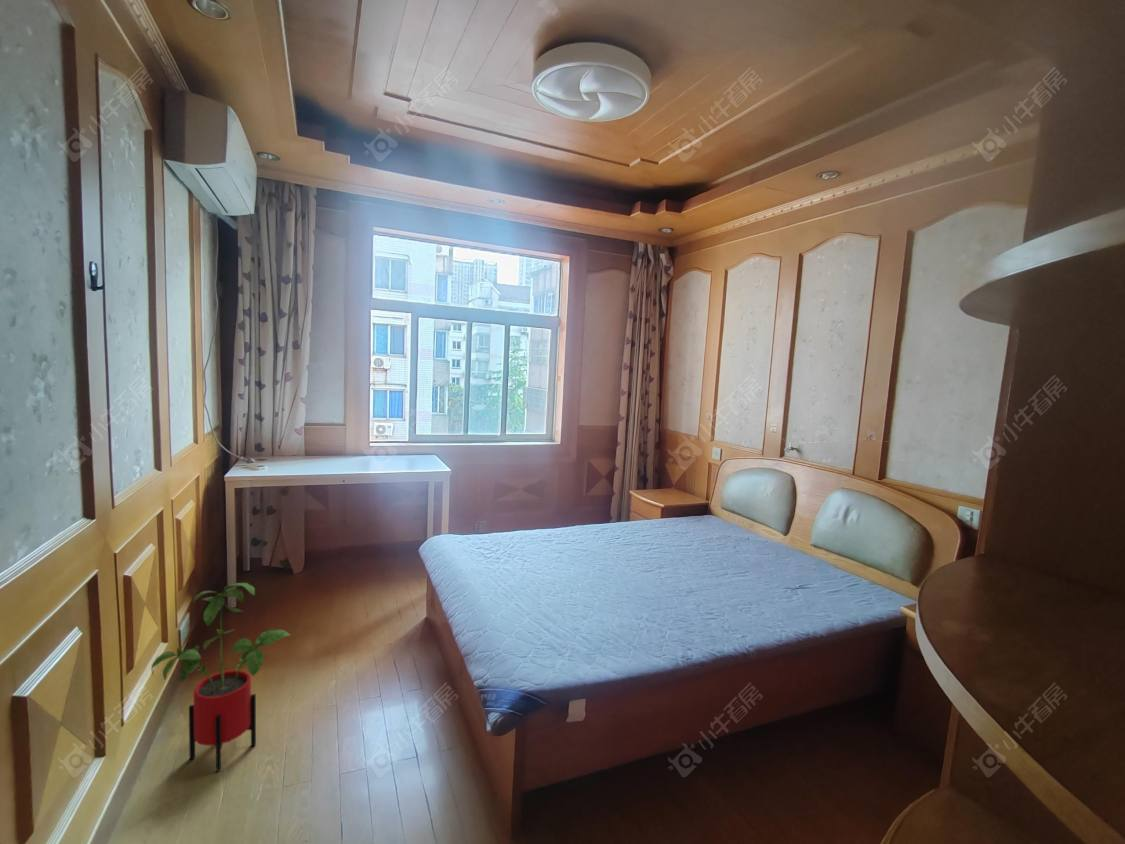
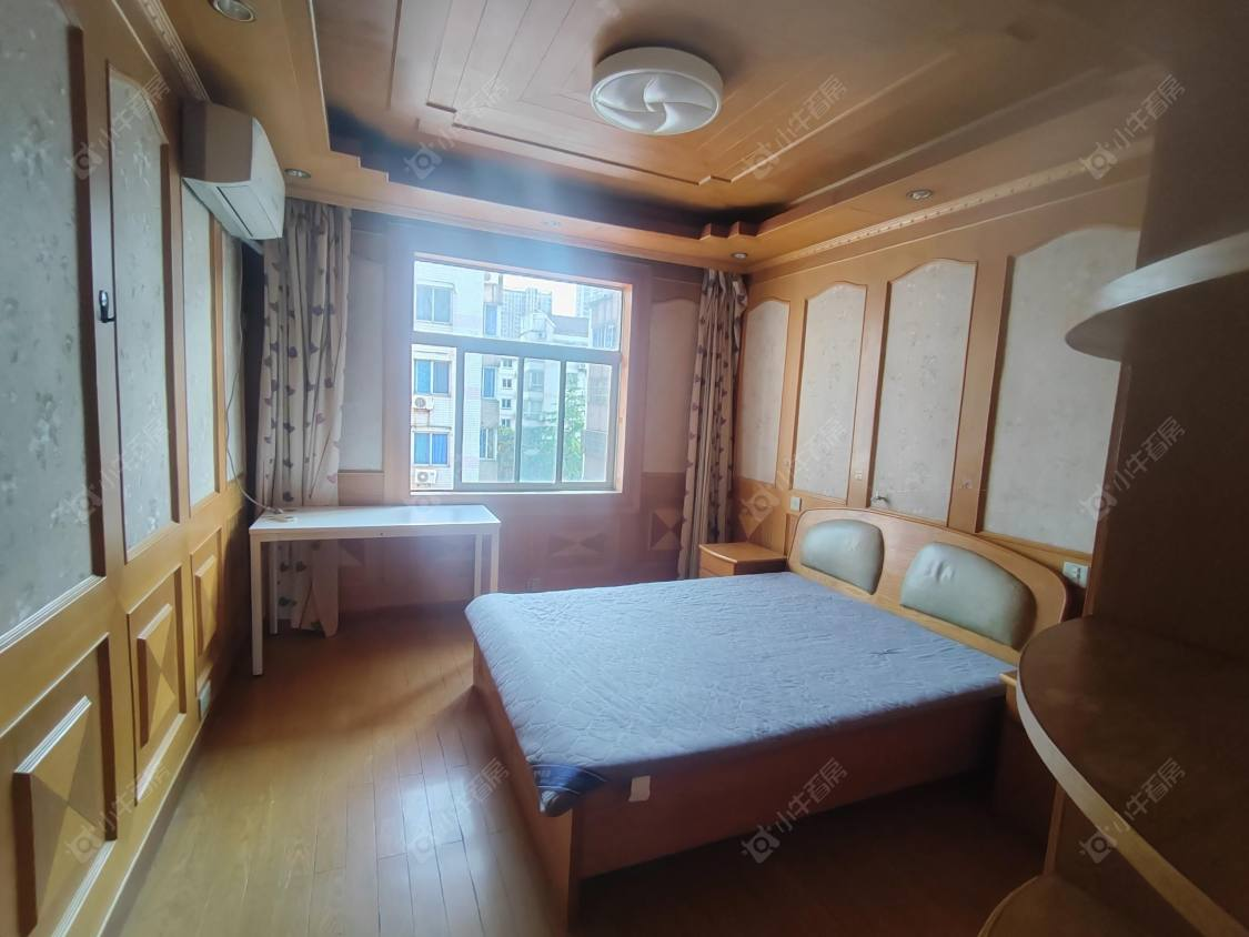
- house plant (227, 671)
